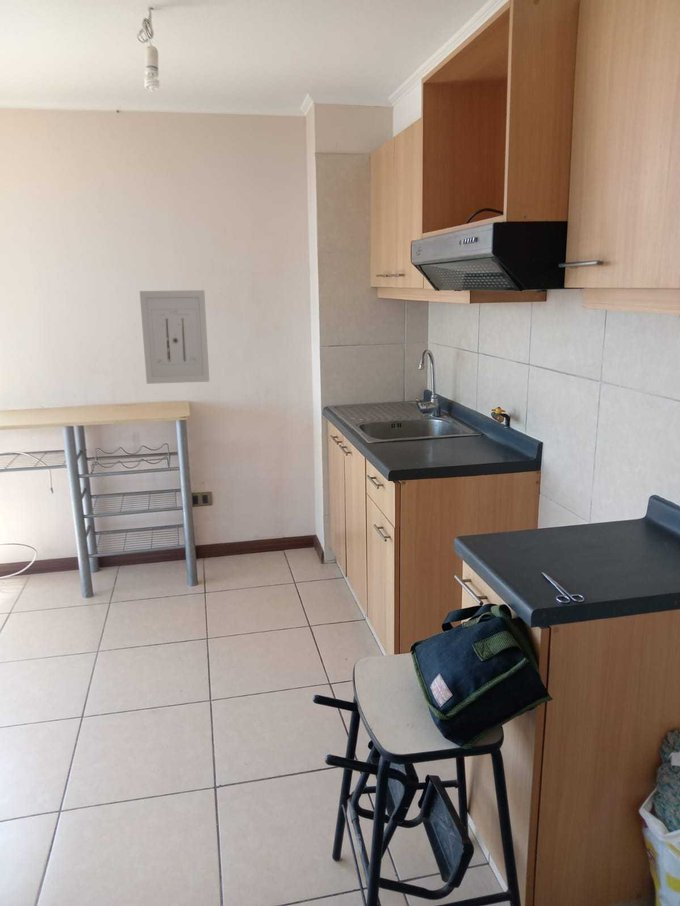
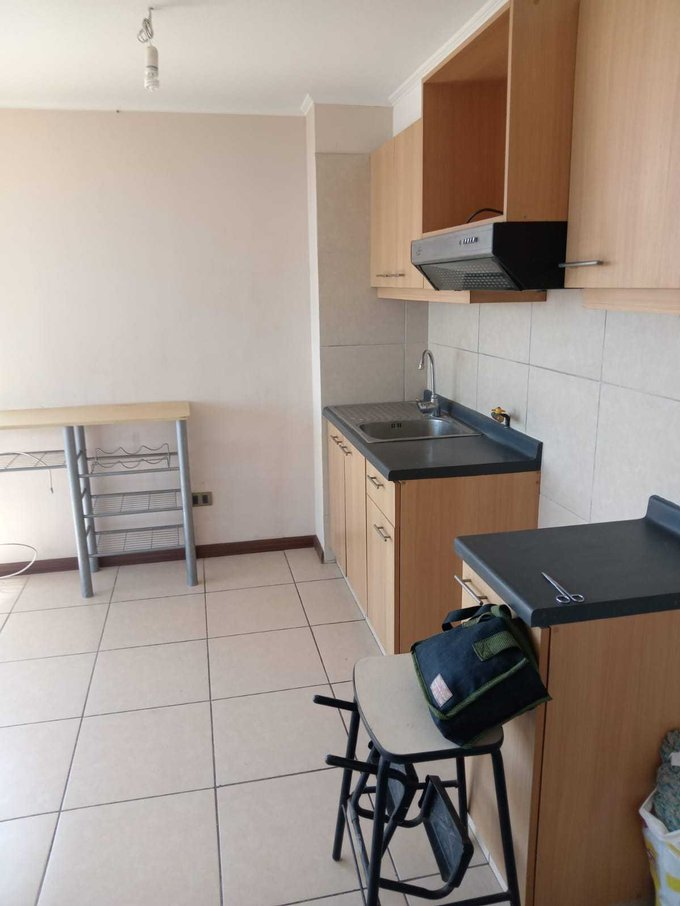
- wall art (175, 337)
